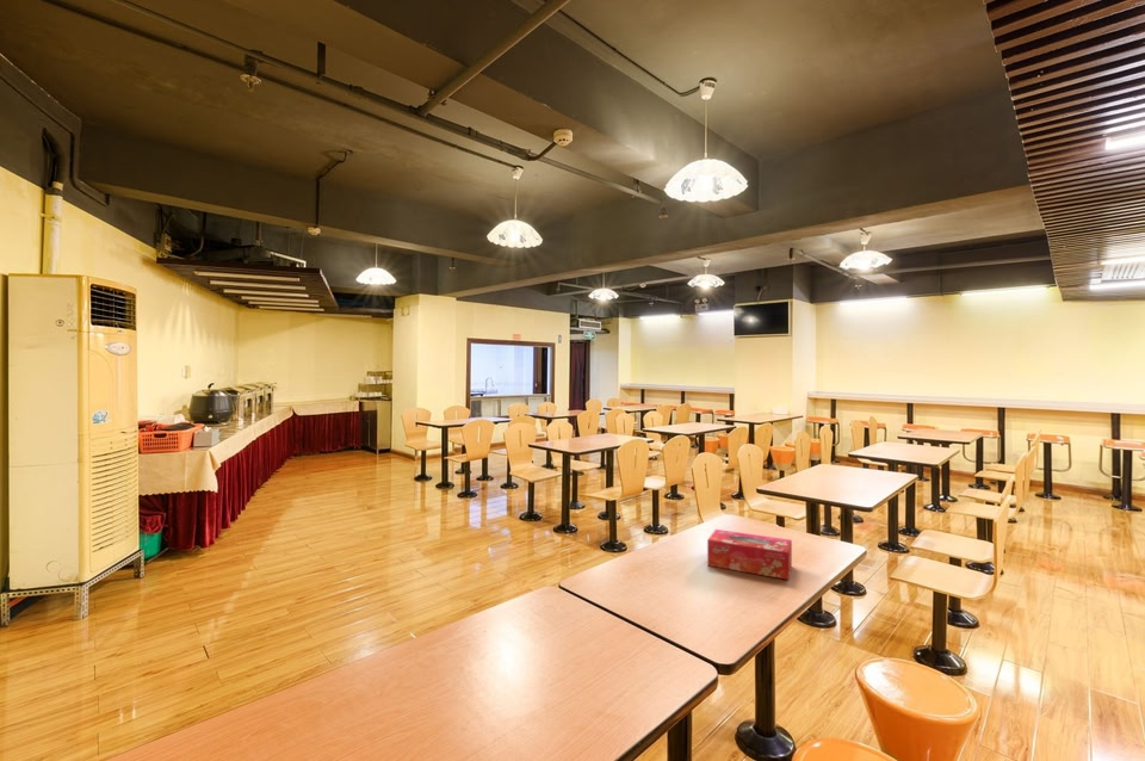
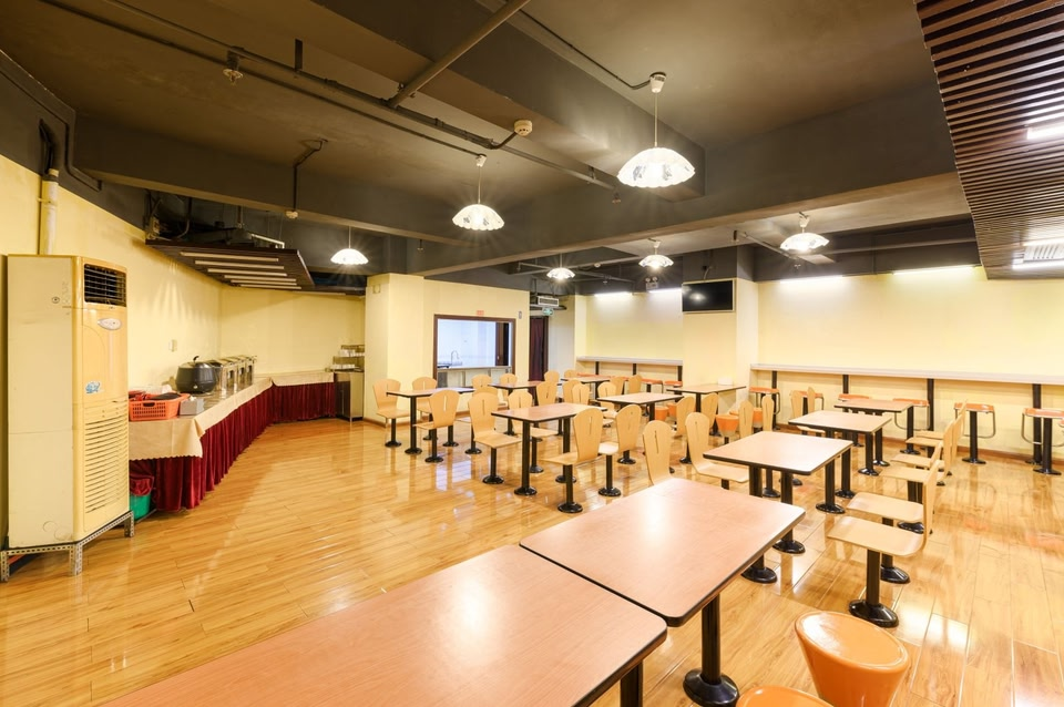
- tissue box (749, 552)
